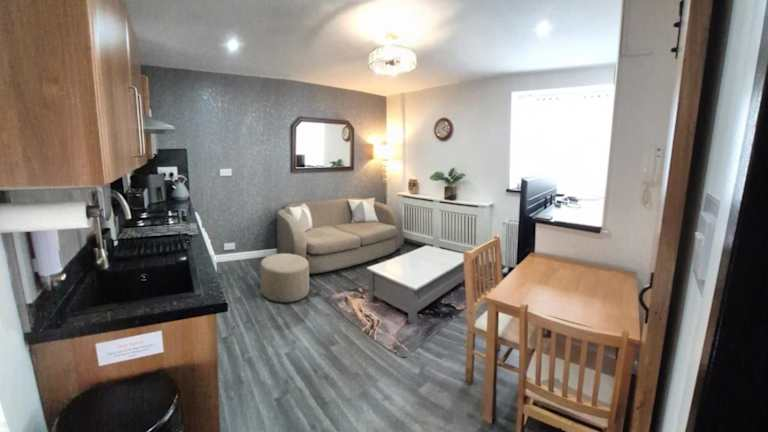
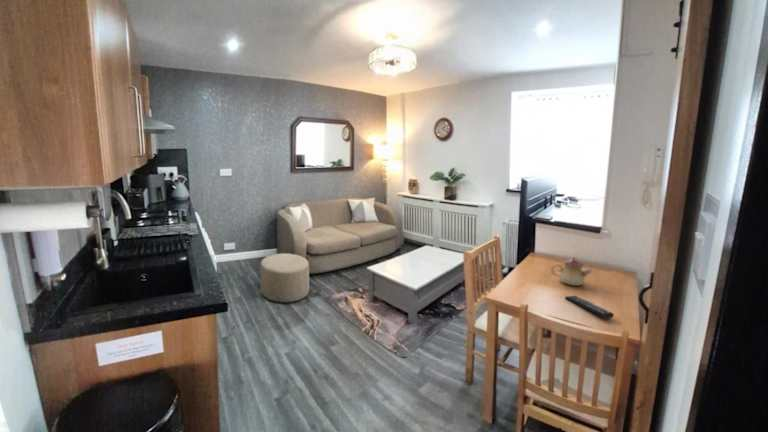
+ remote control (587, 306)
+ teapot (570, 269)
